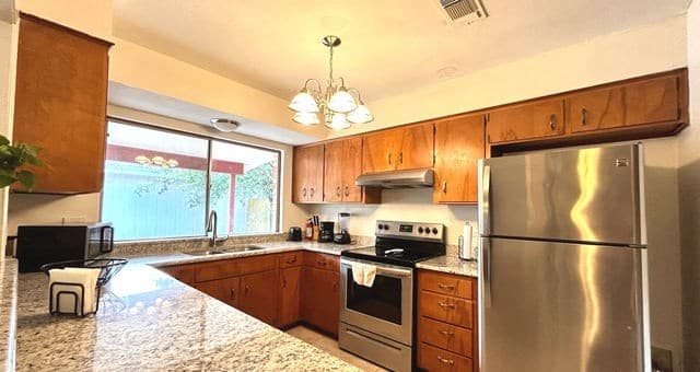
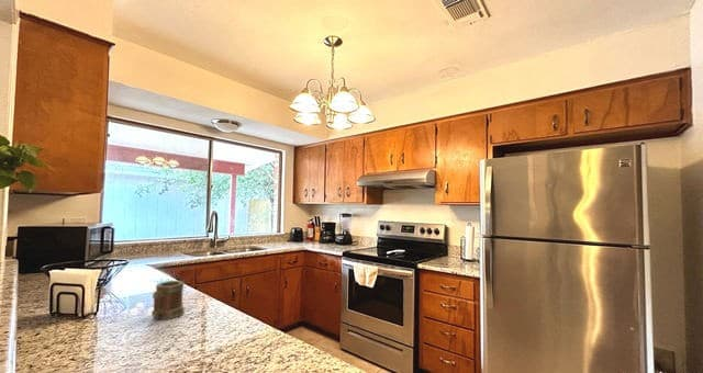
+ mug (167, 299)
